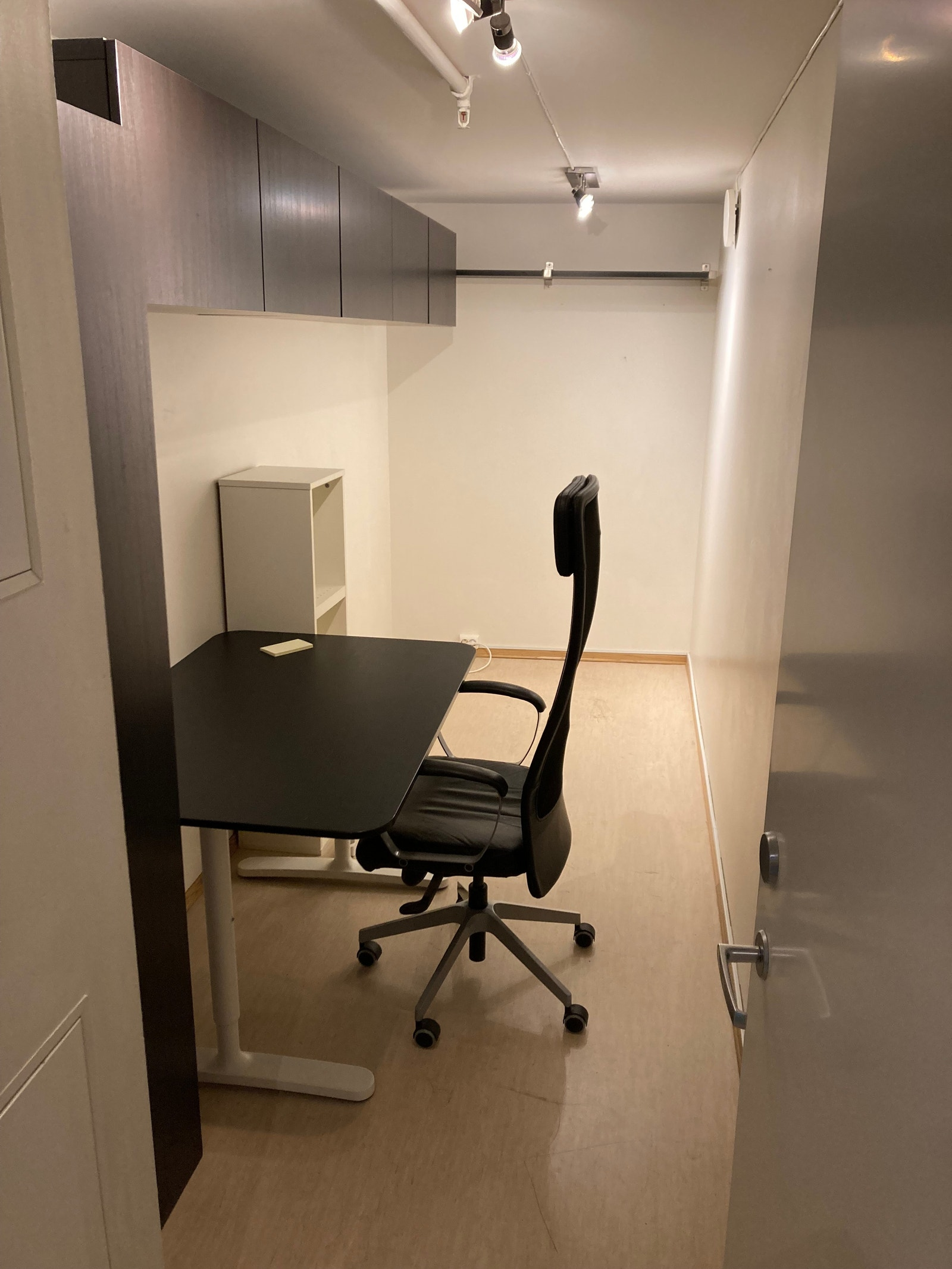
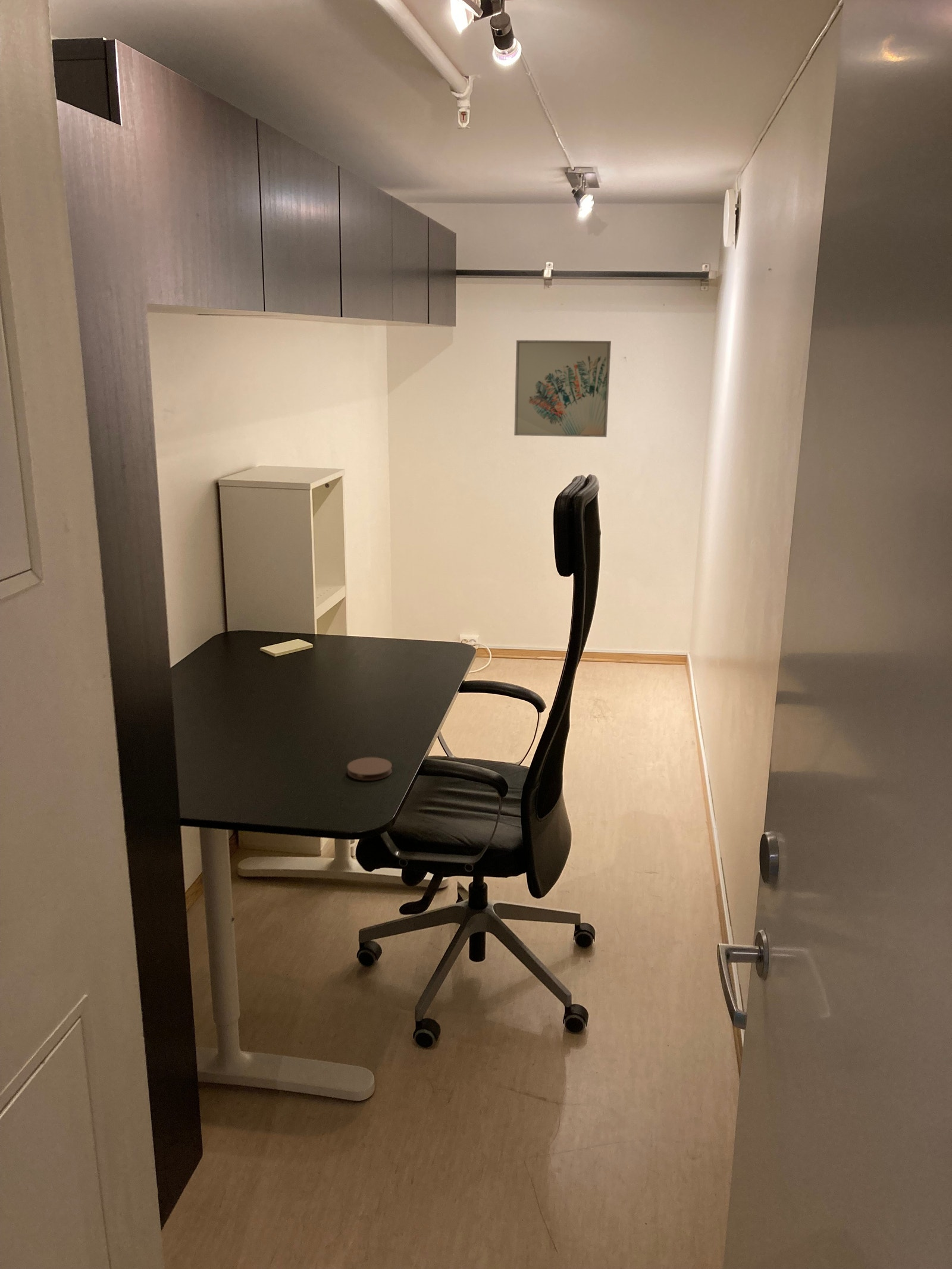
+ wall art (562, 388)
+ coaster (369, 768)
